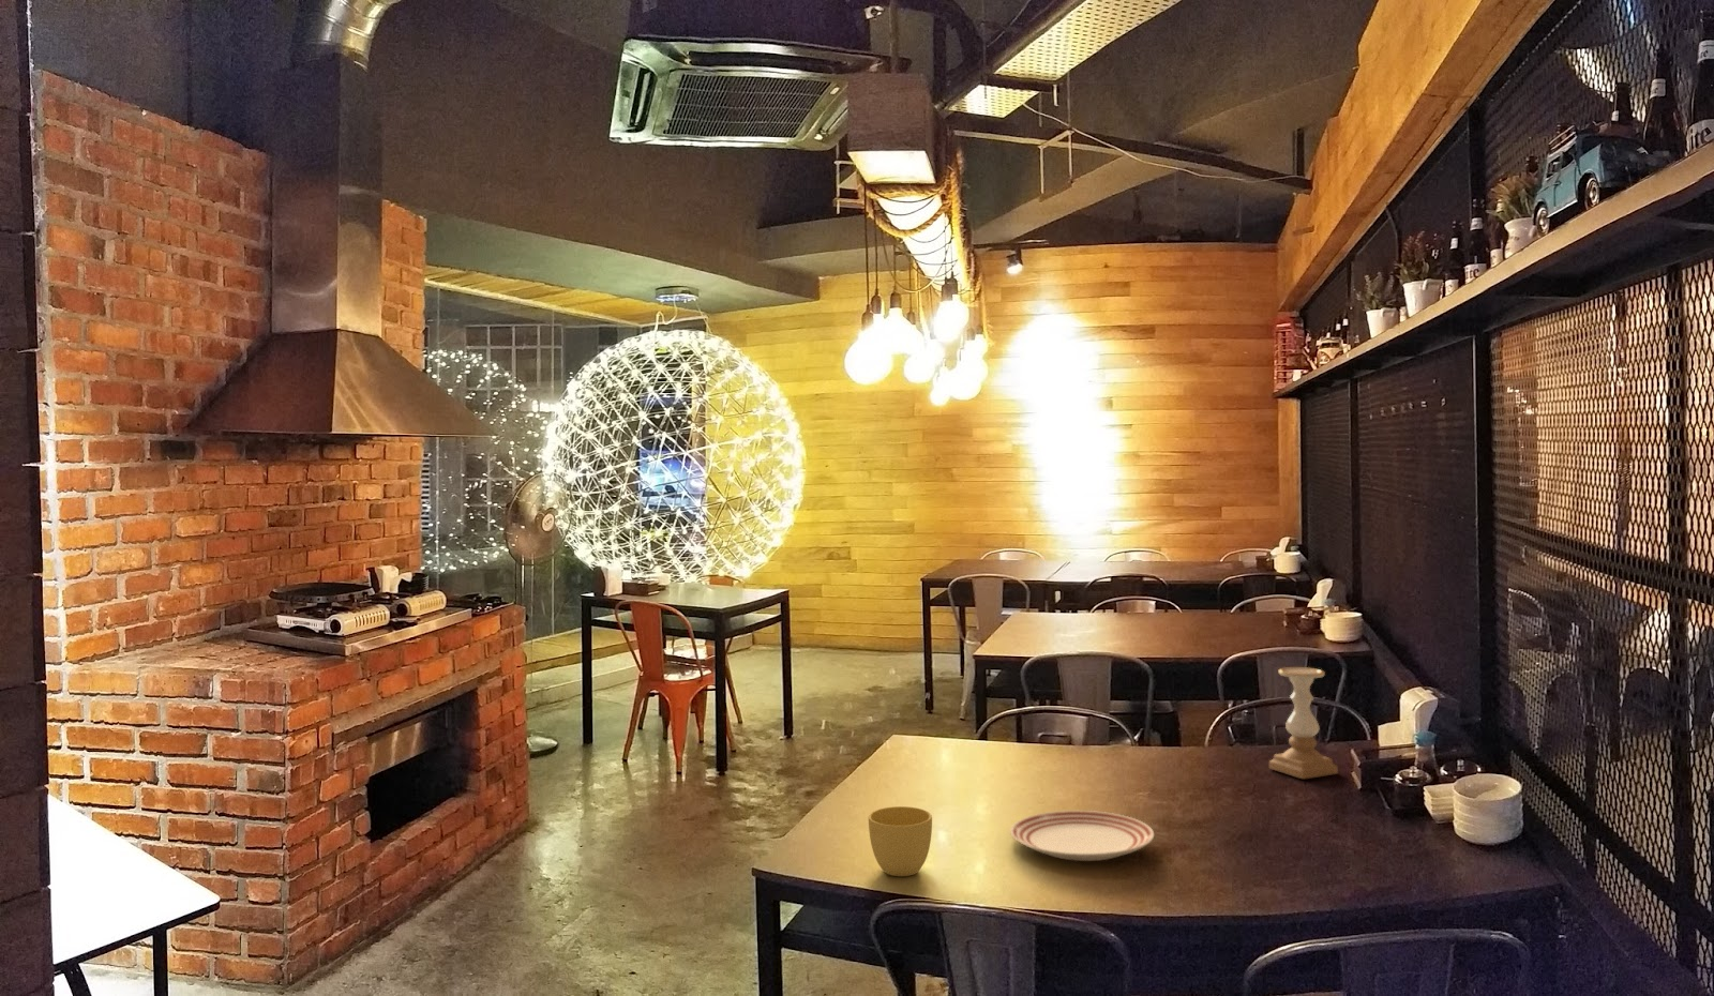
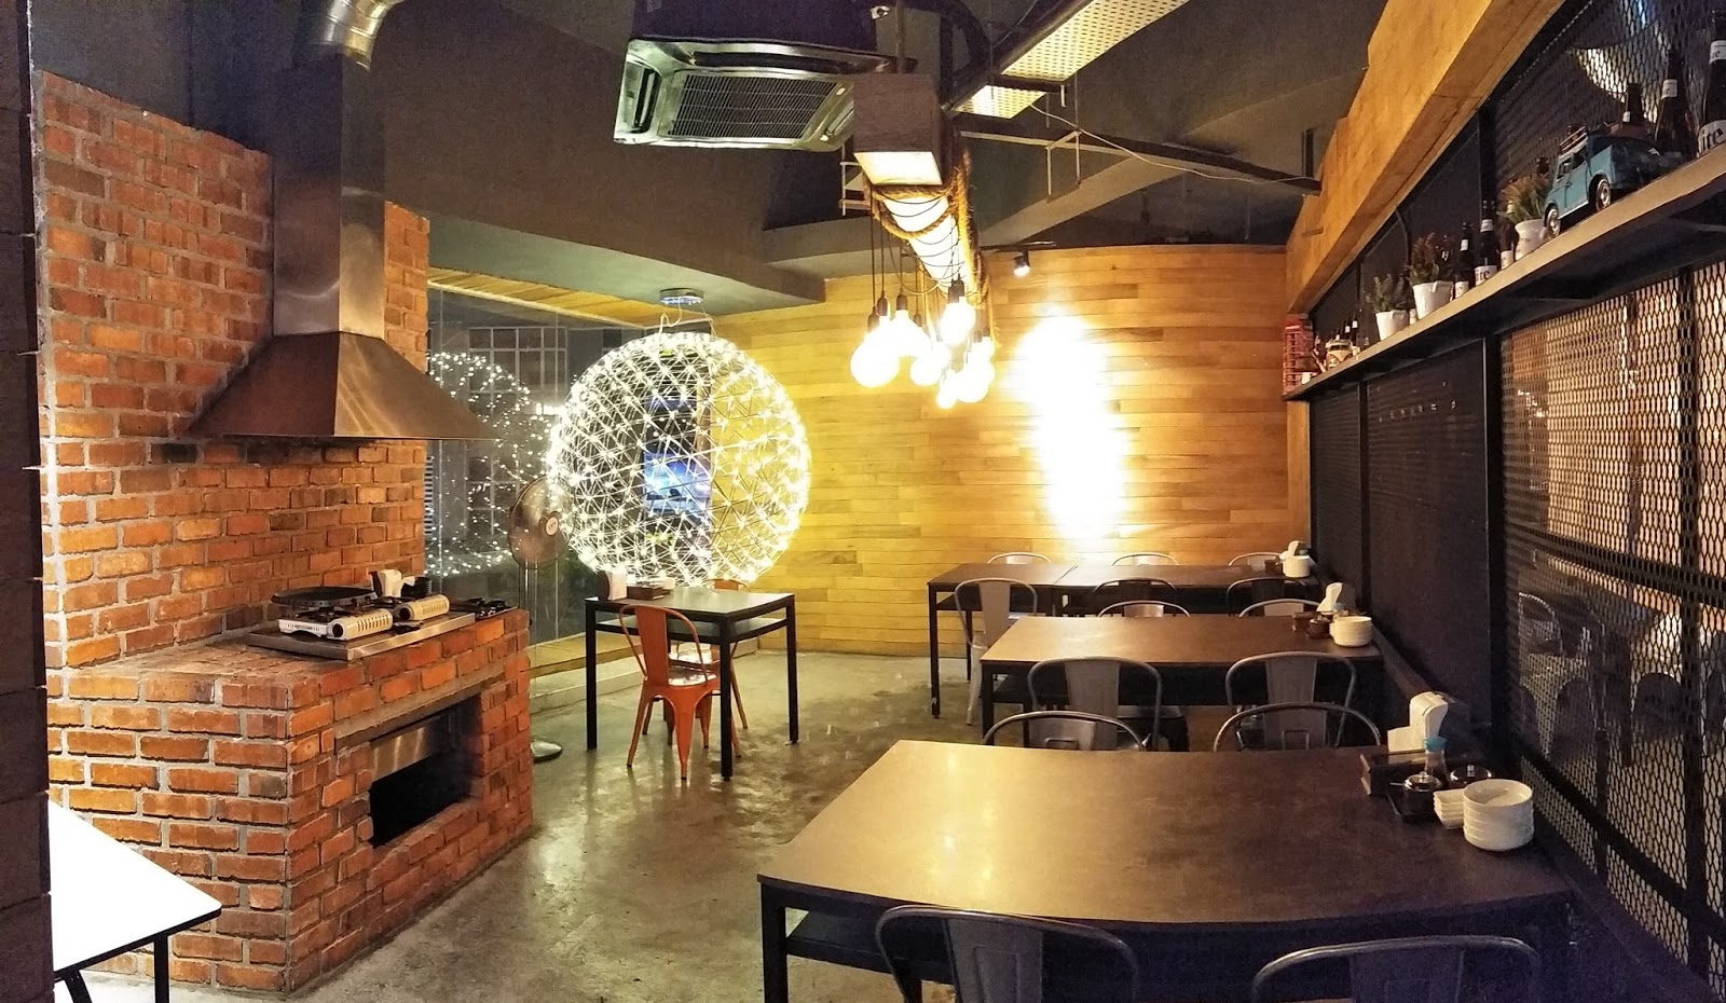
- dinner plate (1081, 836)
- candle holder (1302, 721)
- cup (900, 839)
